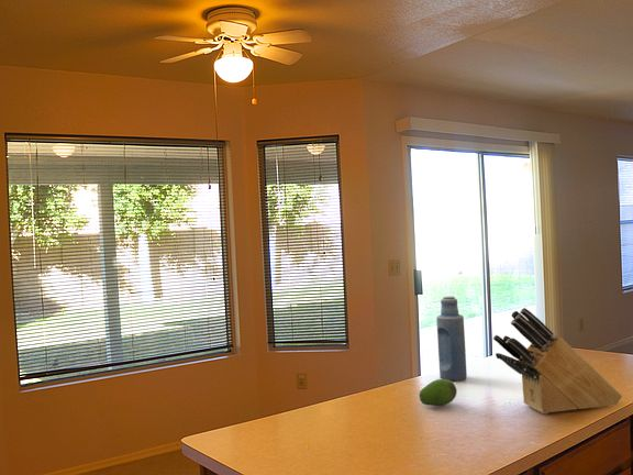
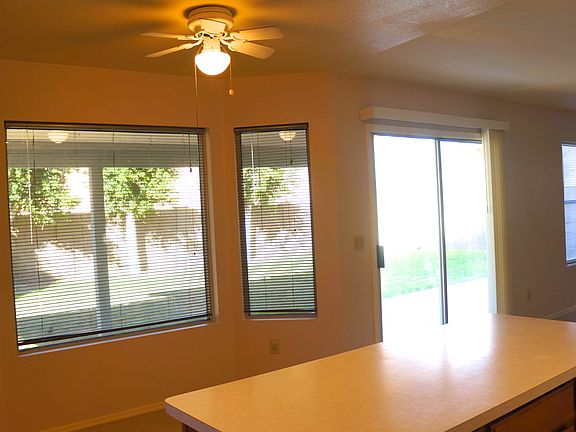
- fruit (437, 393)
- knife block (555, 355)
- bottle (451, 336)
